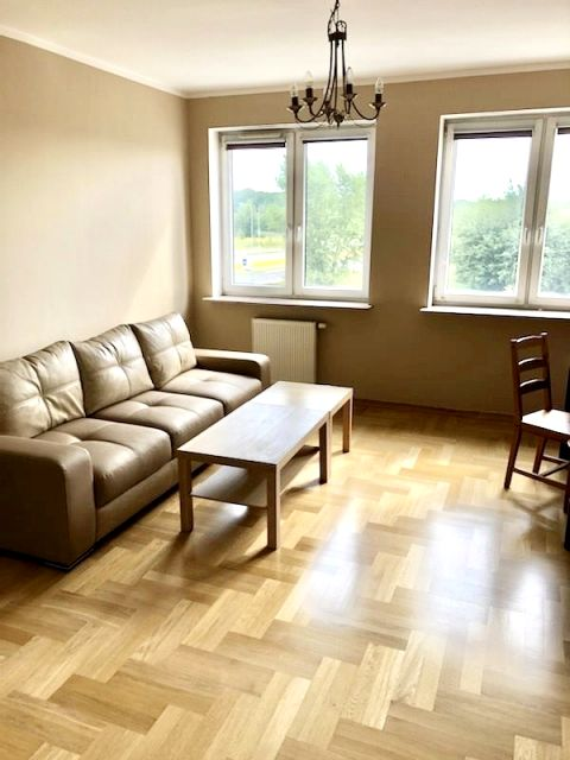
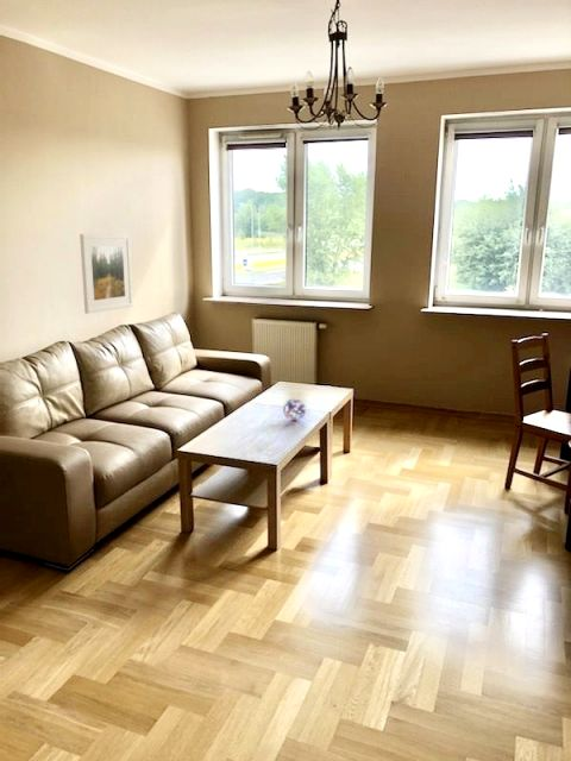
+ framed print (107, 272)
+ decorative ball (294, 409)
